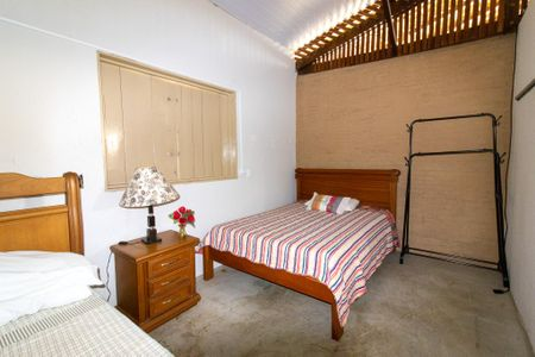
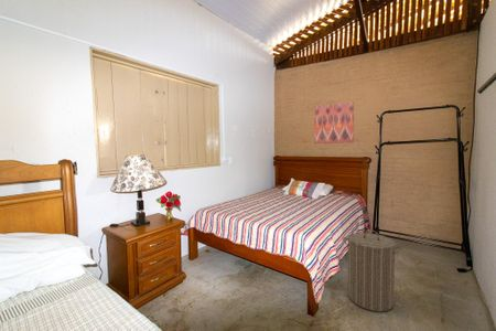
+ laundry hamper (369, 264)
+ wall art (333, 124)
